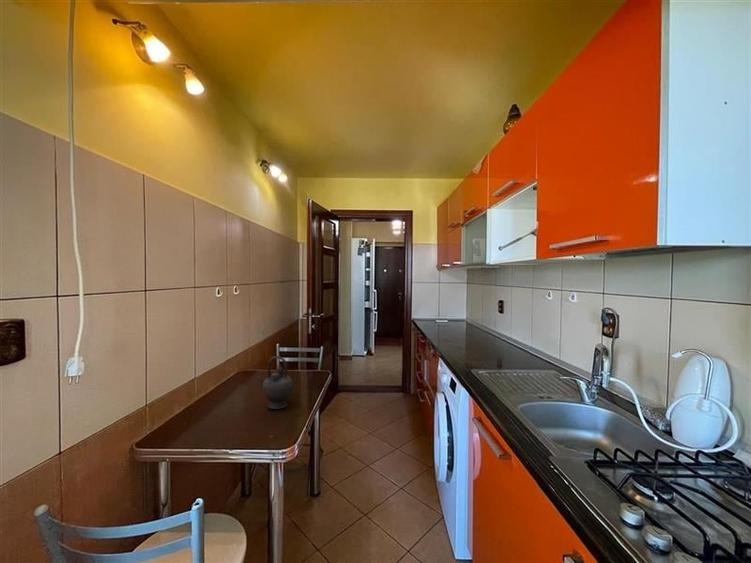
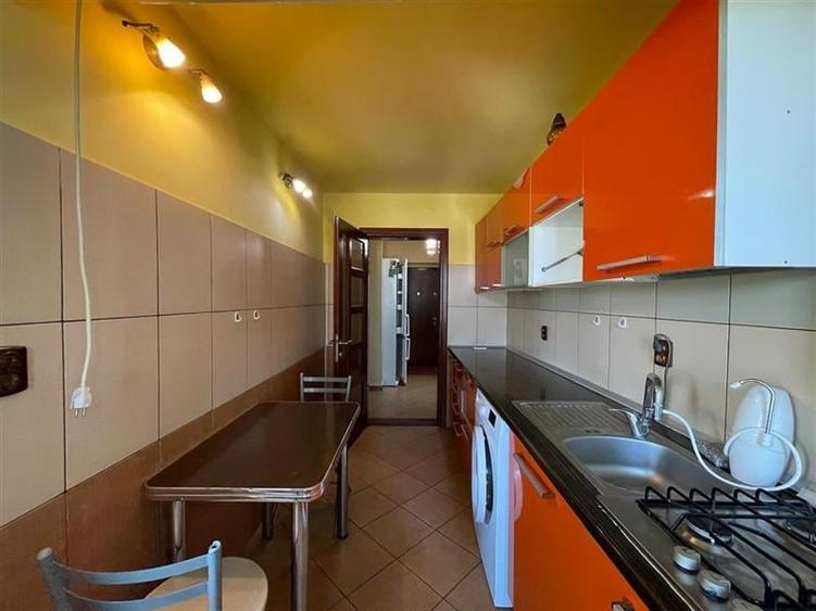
- teapot (274, 380)
